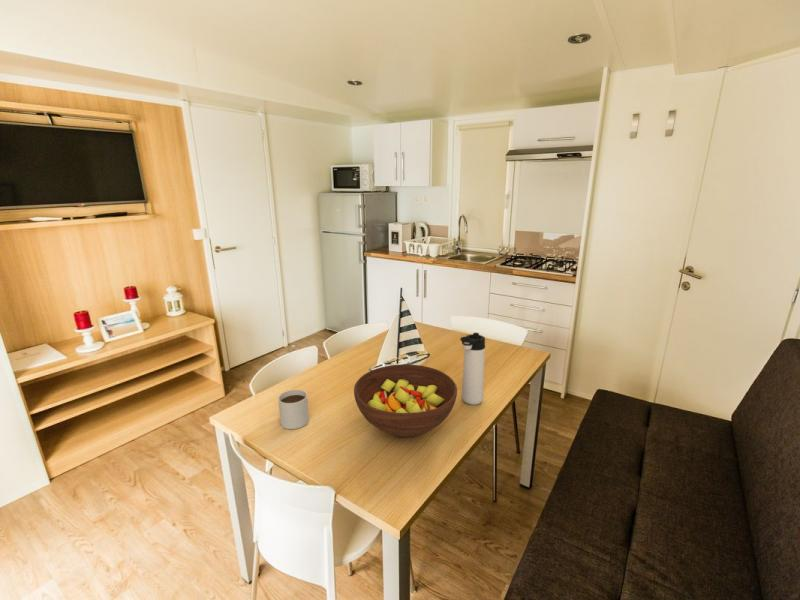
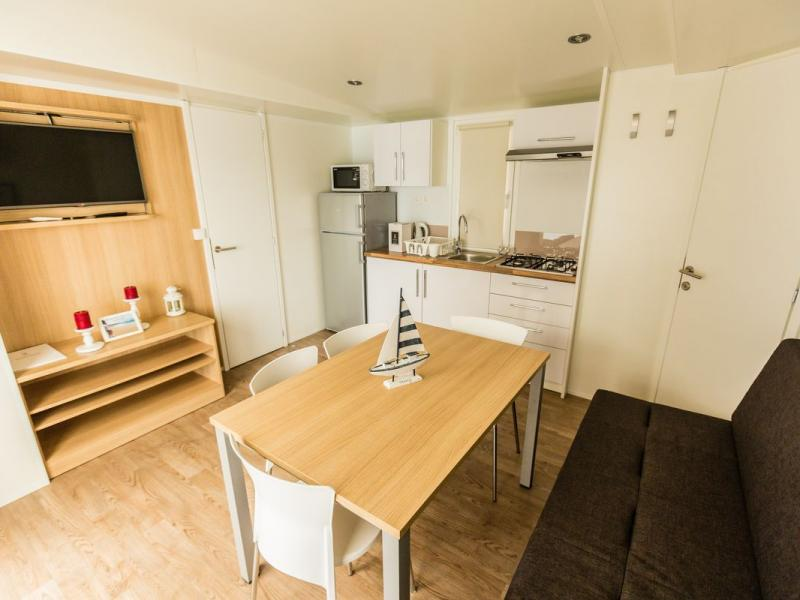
- mug (291, 406)
- fruit bowl (405, 406)
- thermos bottle (471, 369)
